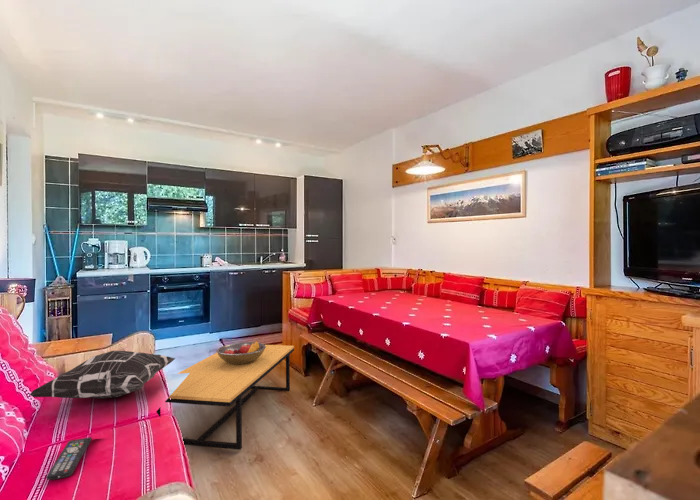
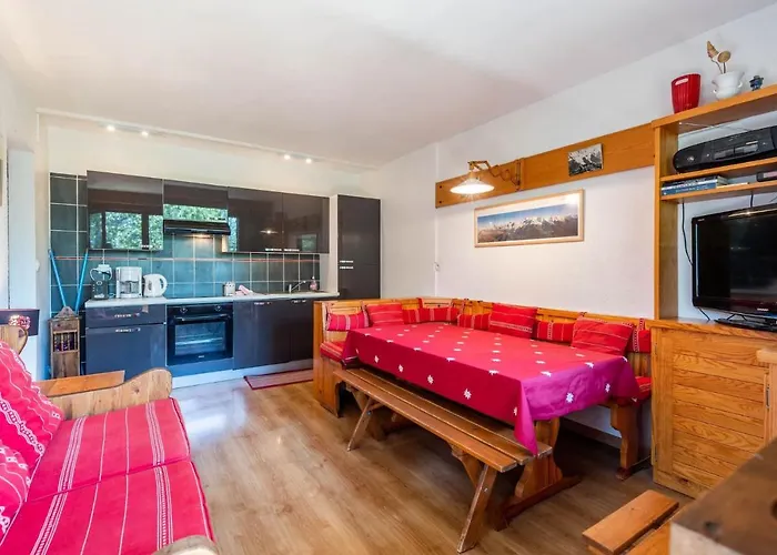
- fruit bowl (241, 352)
- remote control (71, 456)
- decorative pillow (111, 373)
- coffee table (232, 388)
